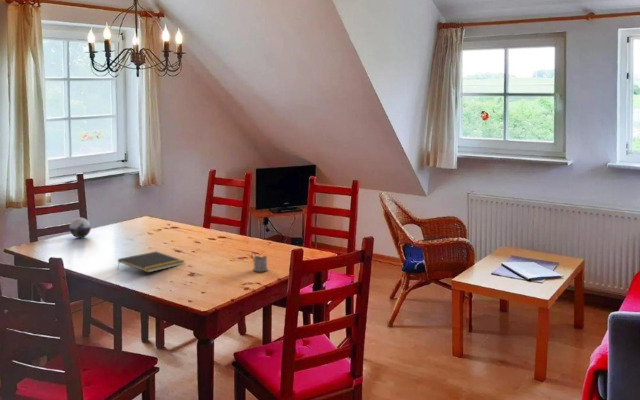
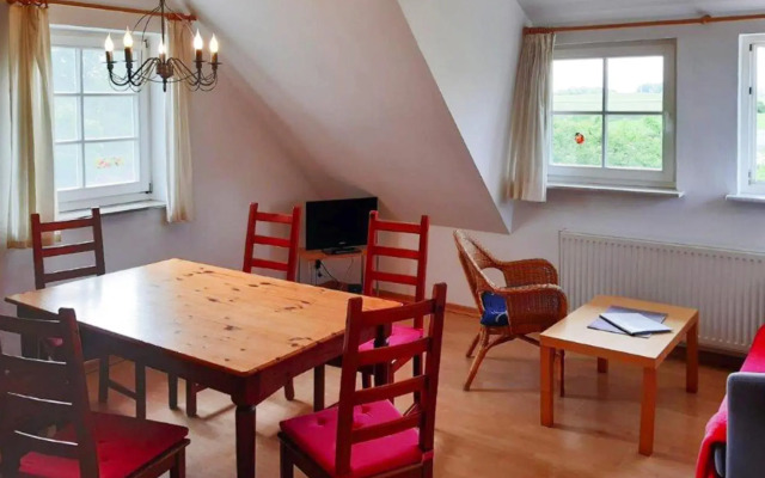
- notepad (152, 261)
- tea glass holder (259, 259)
- decorative orb (80, 227)
